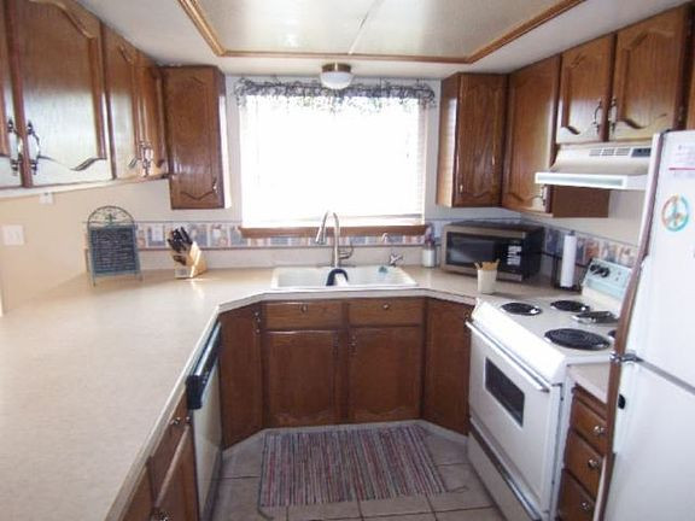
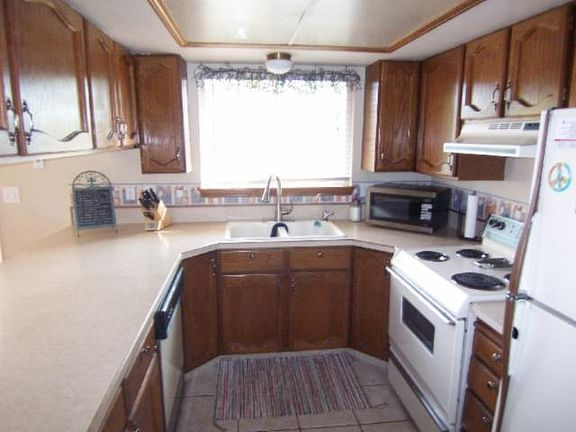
- utensil holder (487, 276)
